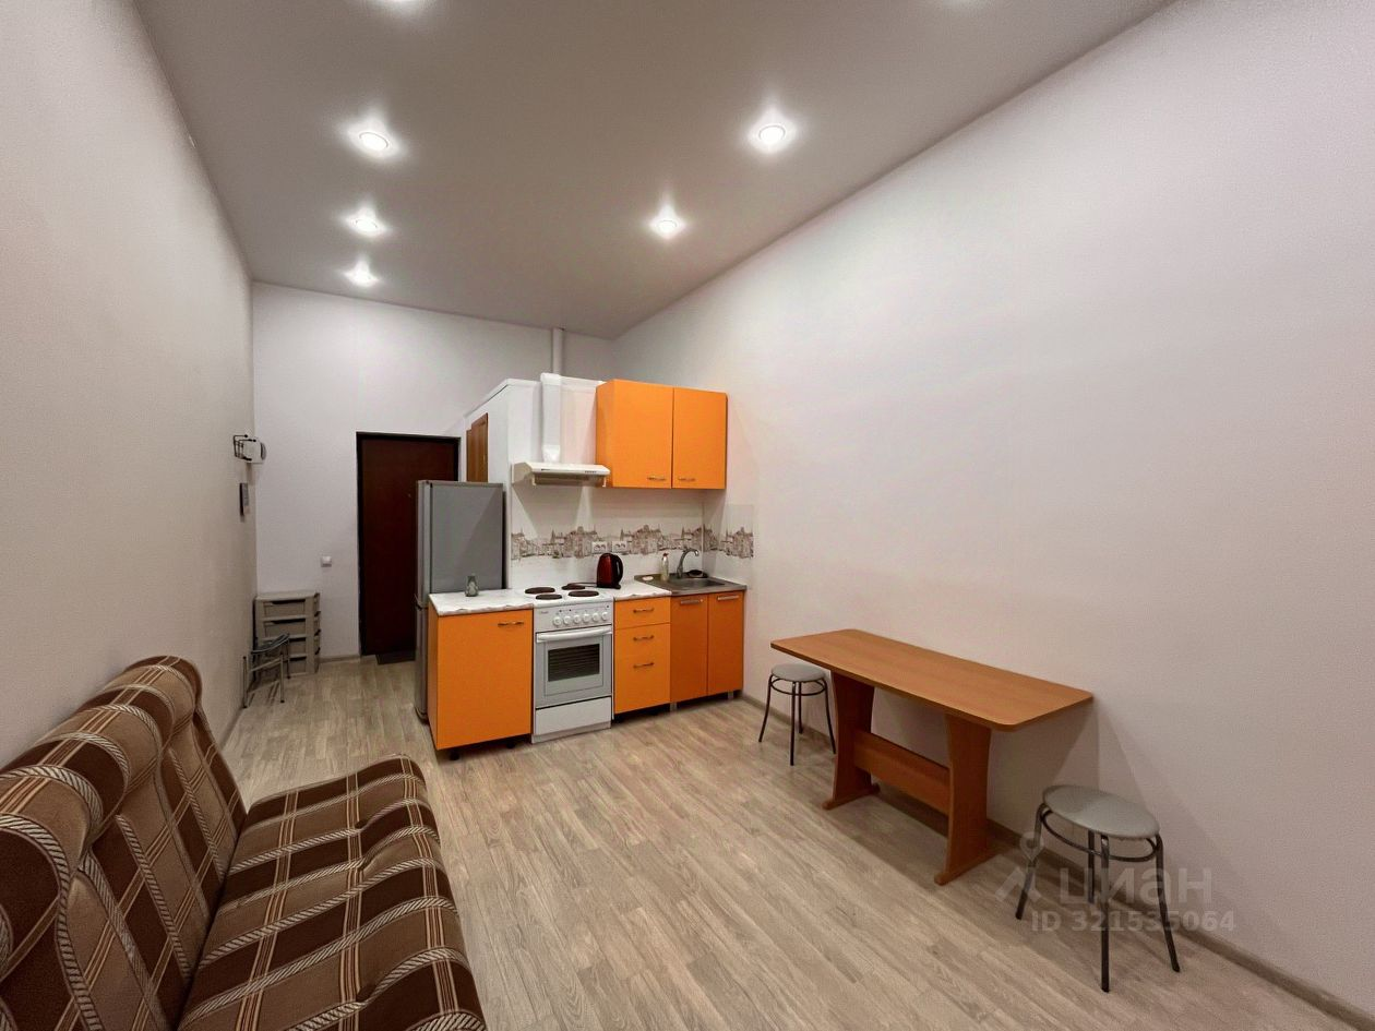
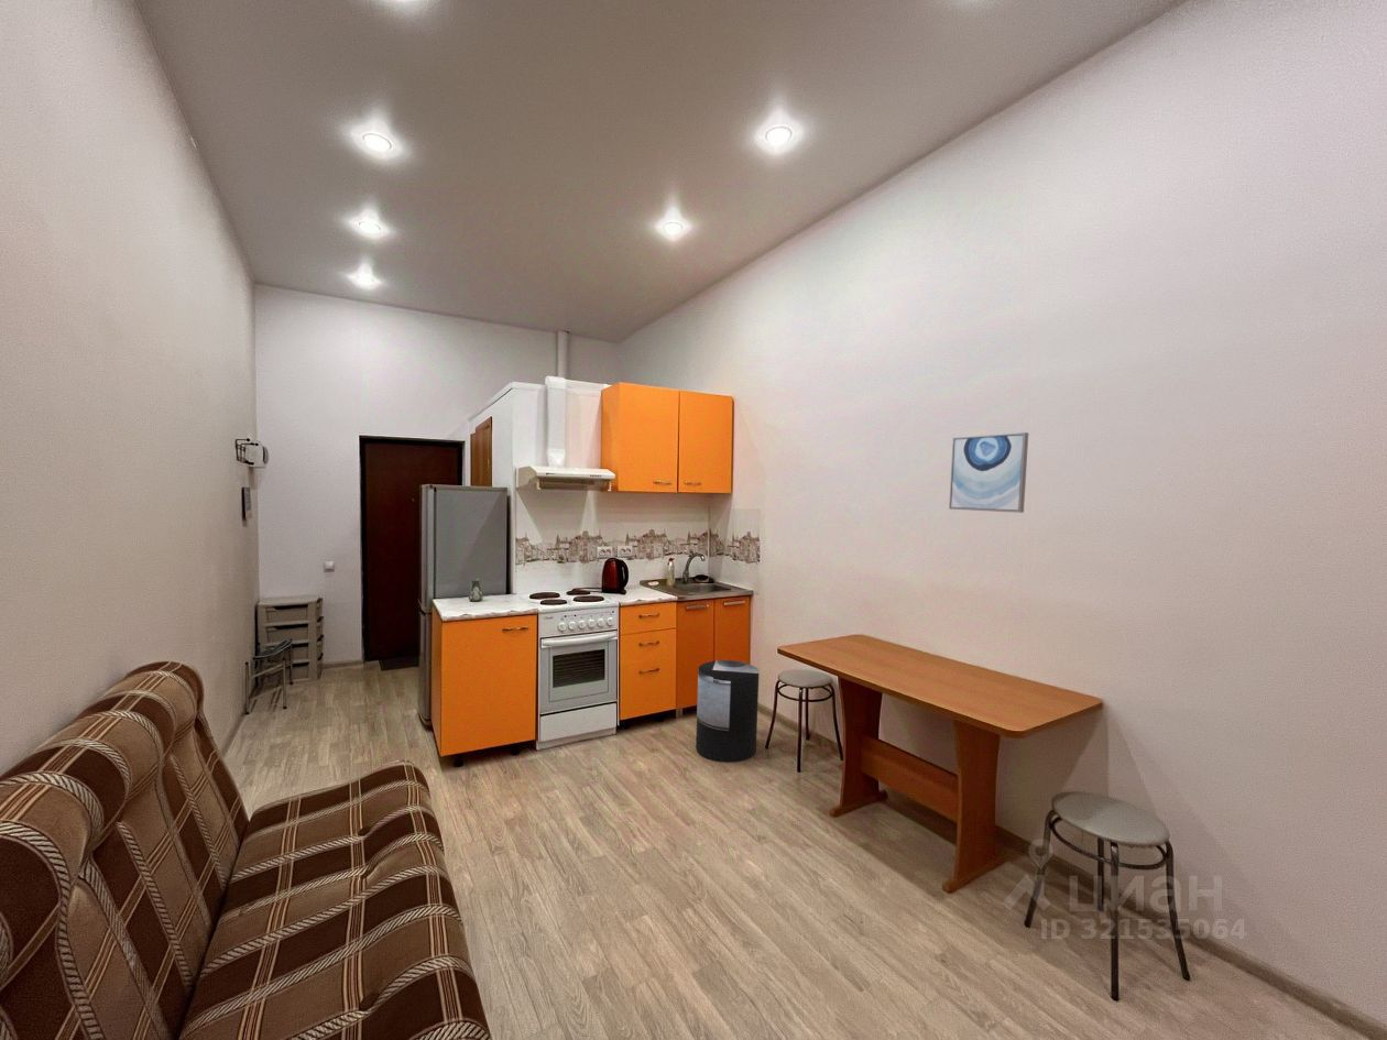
+ trash can (727, 709)
+ wall art (986, 472)
